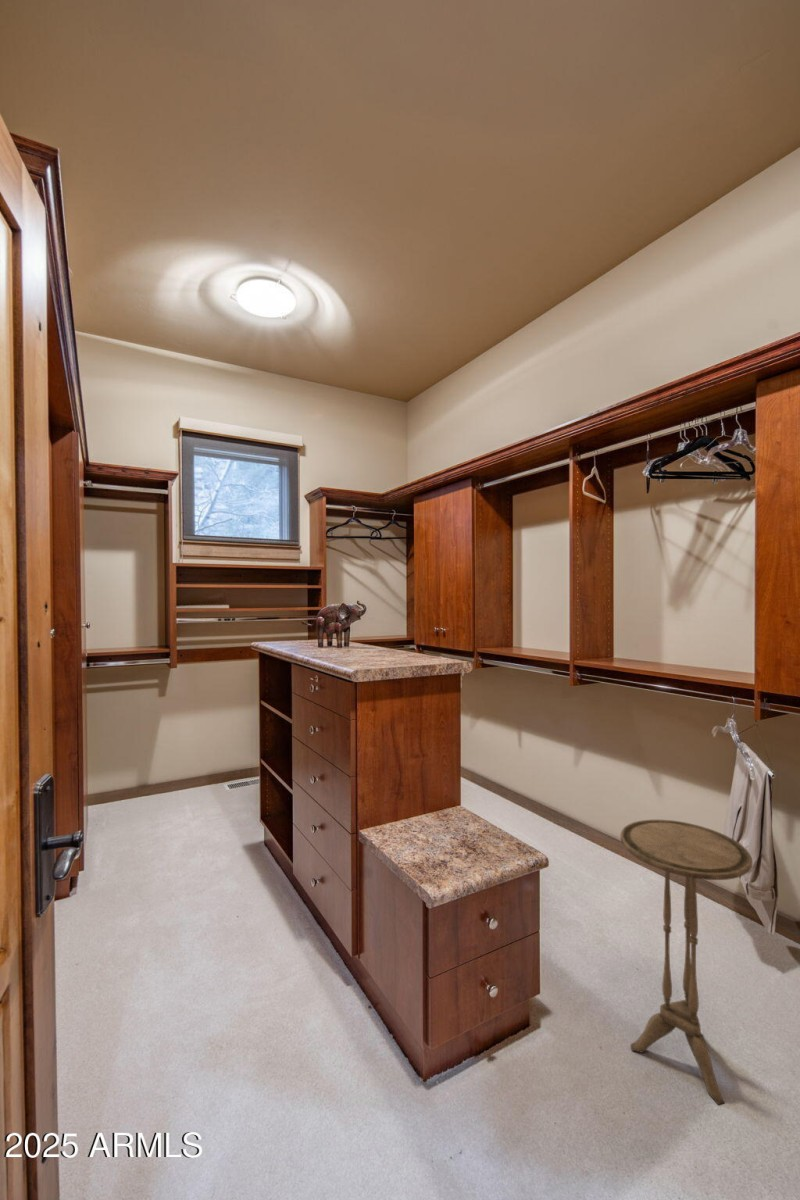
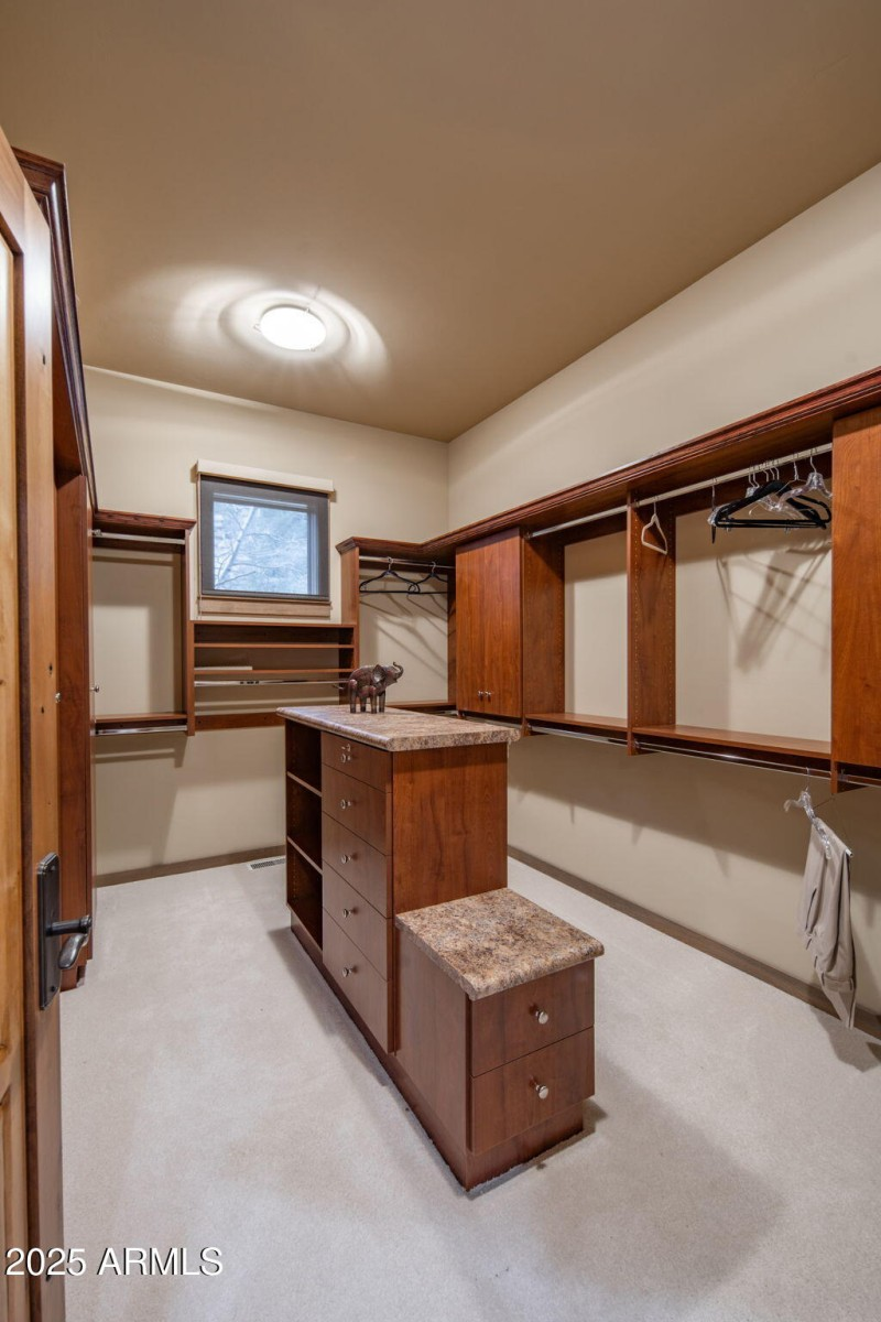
- side table (685, 951)
